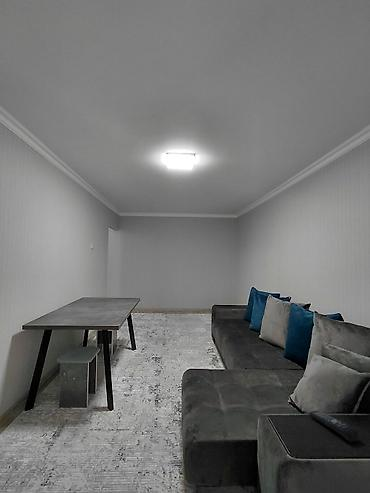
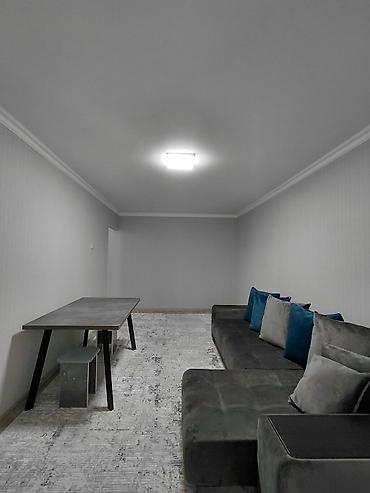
- remote control (332, 423)
